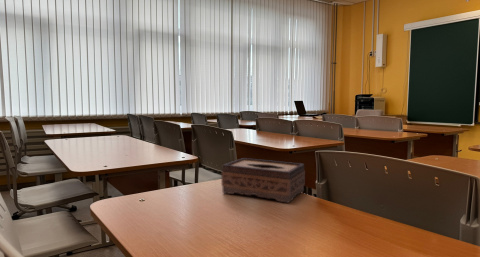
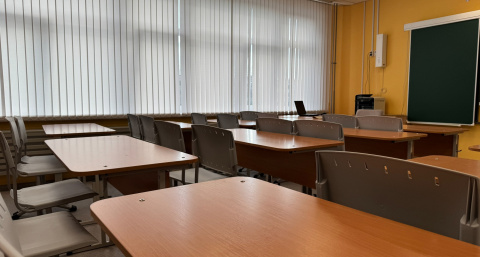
- tissue box (263, 178)
